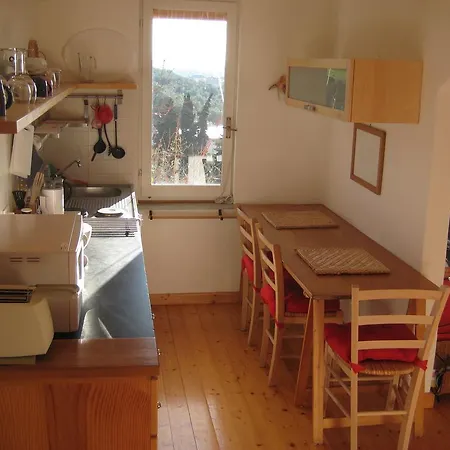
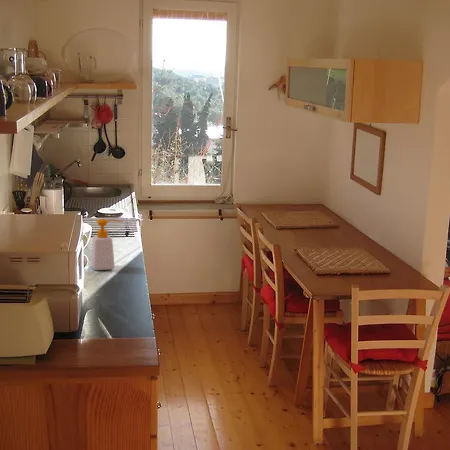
+ soap bottle (107, 243)
